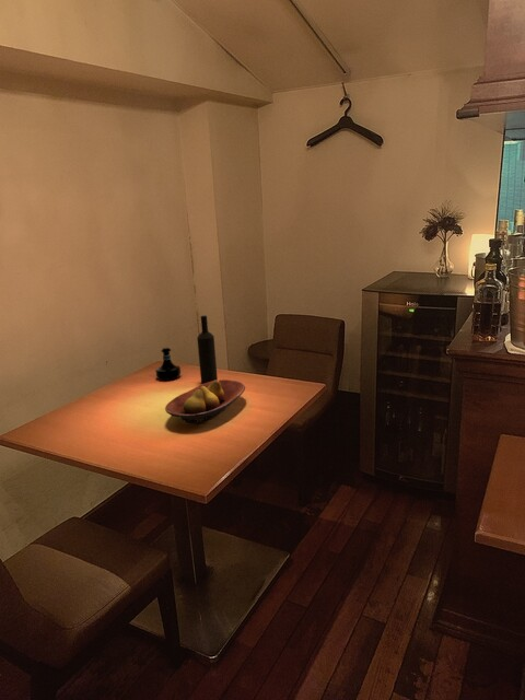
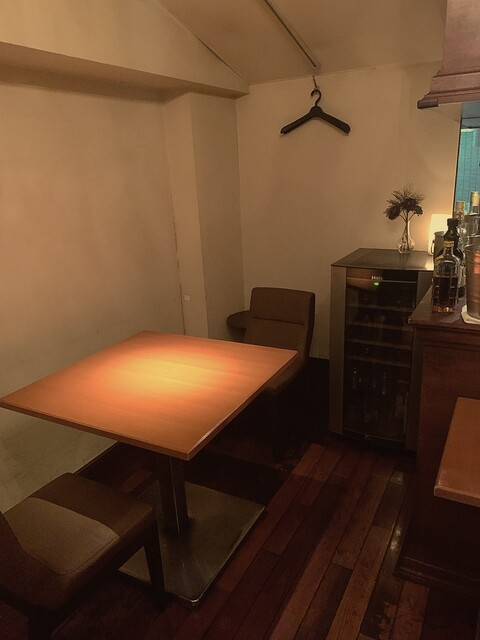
- tequila bottle (166, 362)
- fruit bowl (207, 397)
- wine bottle (206, 349)
